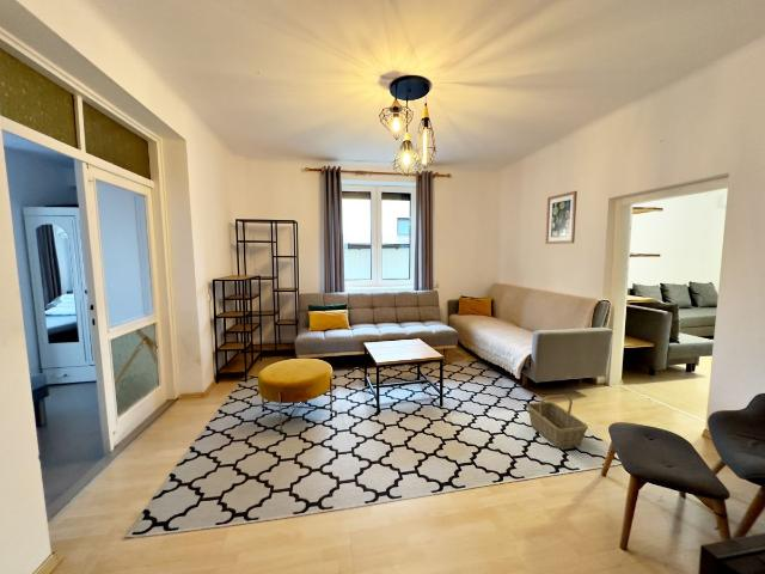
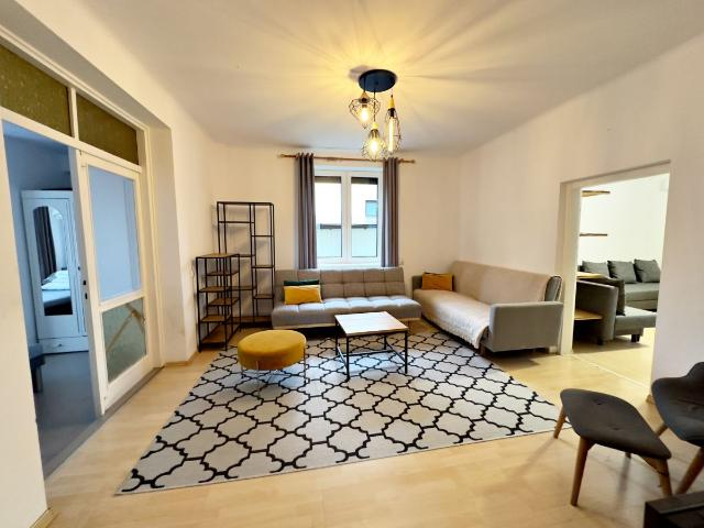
- basket (555, 415)
- wall art (559, 219)
